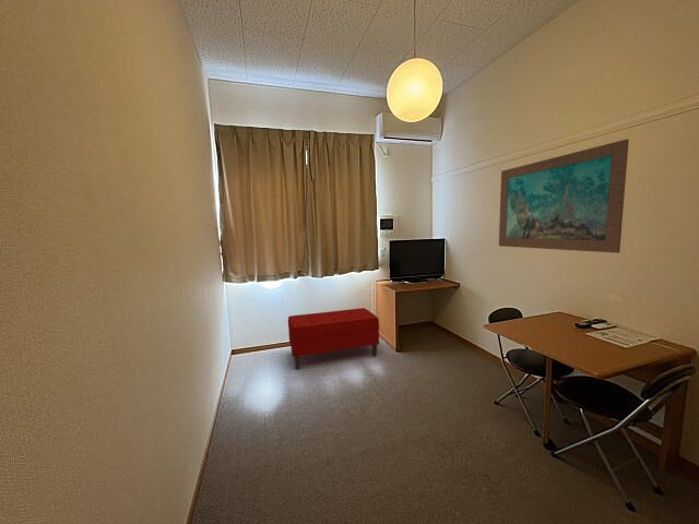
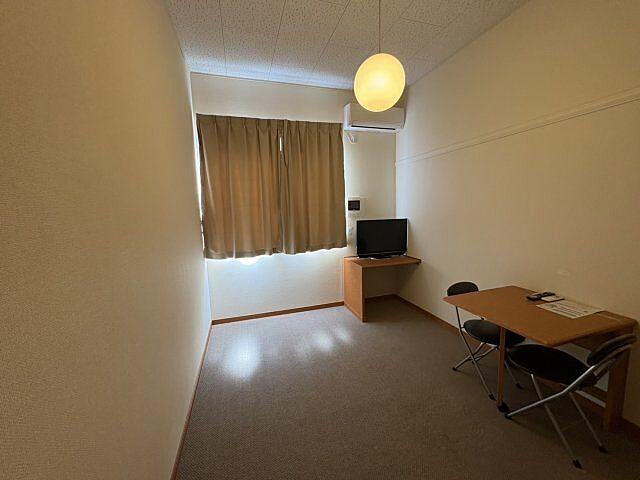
- wall art (549, 204)
- bench (333, 335)
